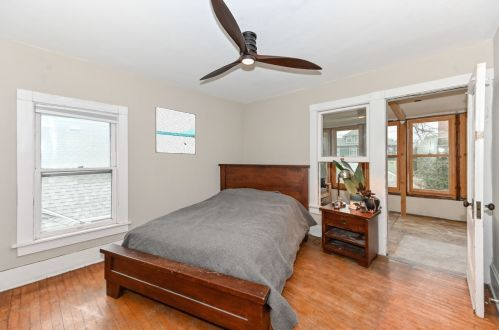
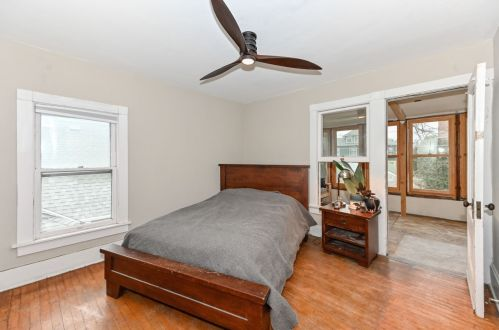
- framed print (176, 132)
